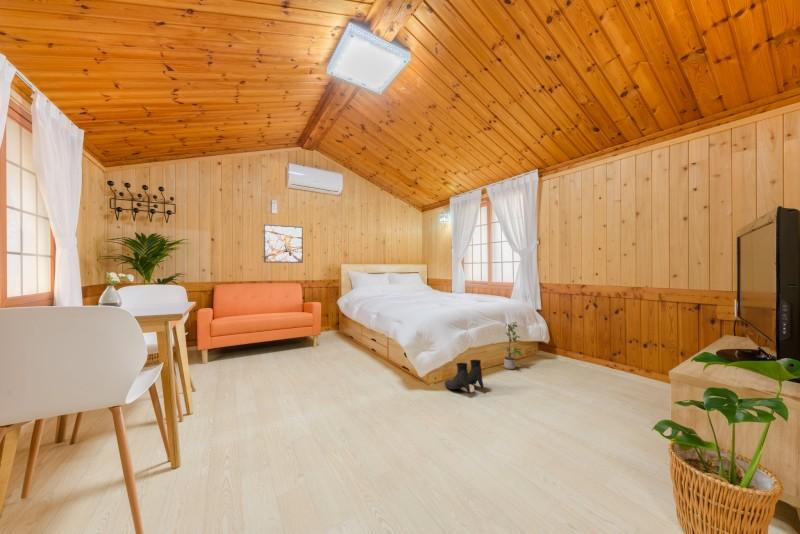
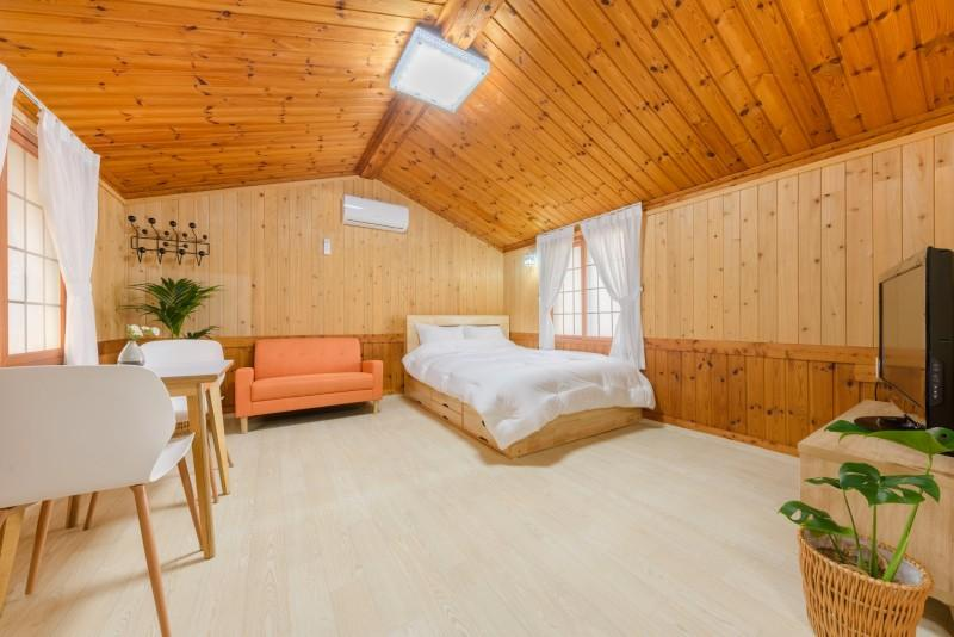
- potted plant (514, 344)
- boots (463, 373)
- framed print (283, 244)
